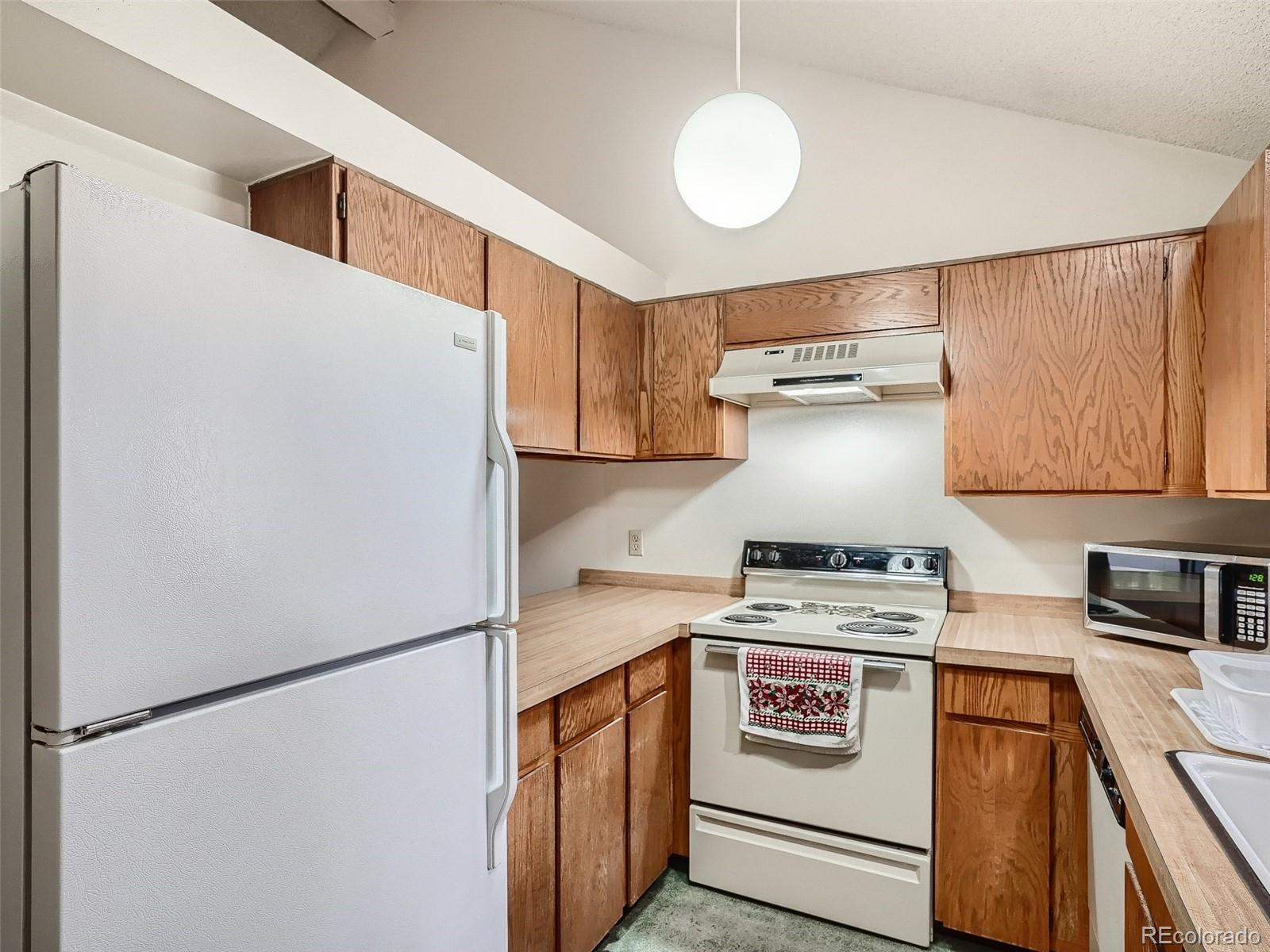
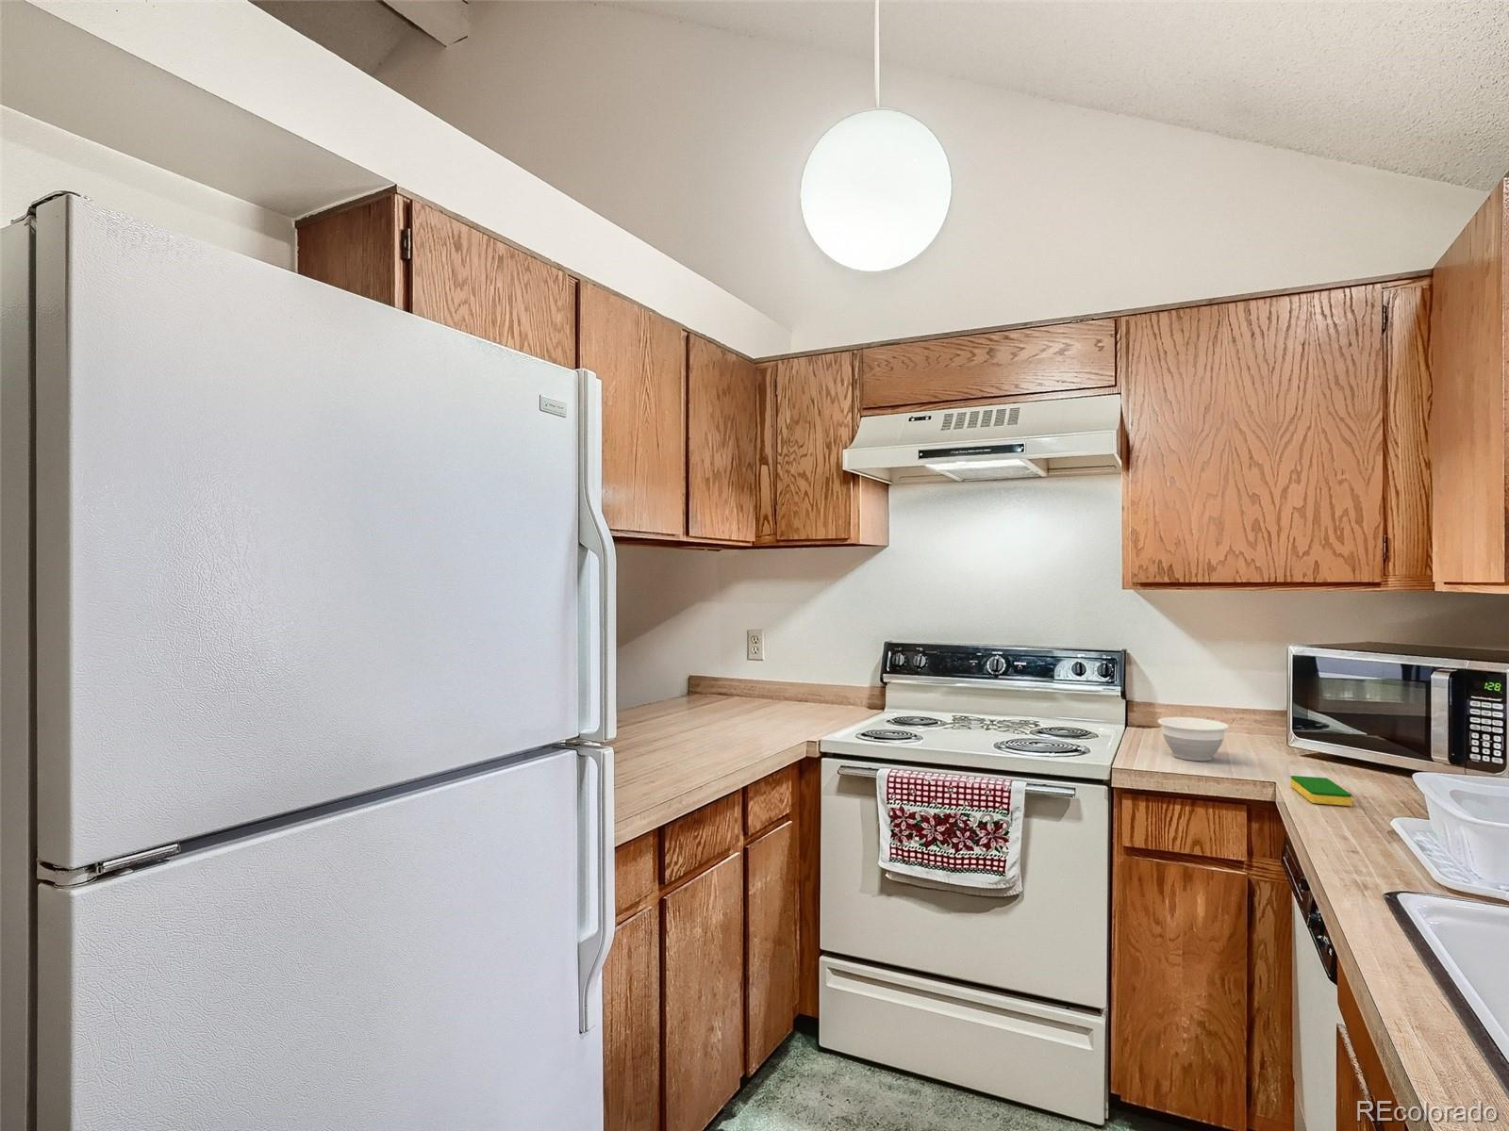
+ bowl (1192, 739)
+ dish sponge (1319, 790)
